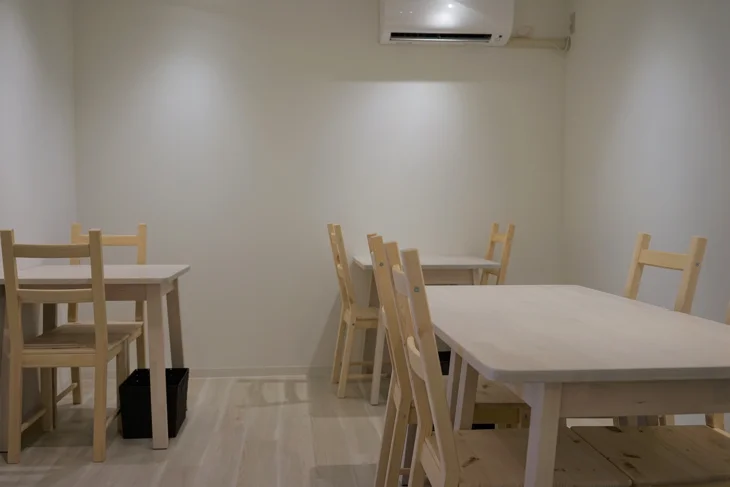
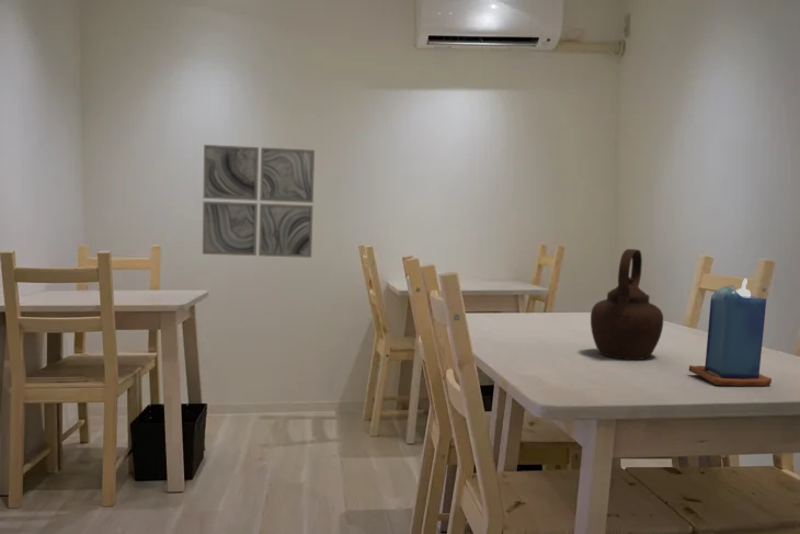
+ candle (732, 329)
+ teapot (629, 300)
+ wall art (256, 203)
